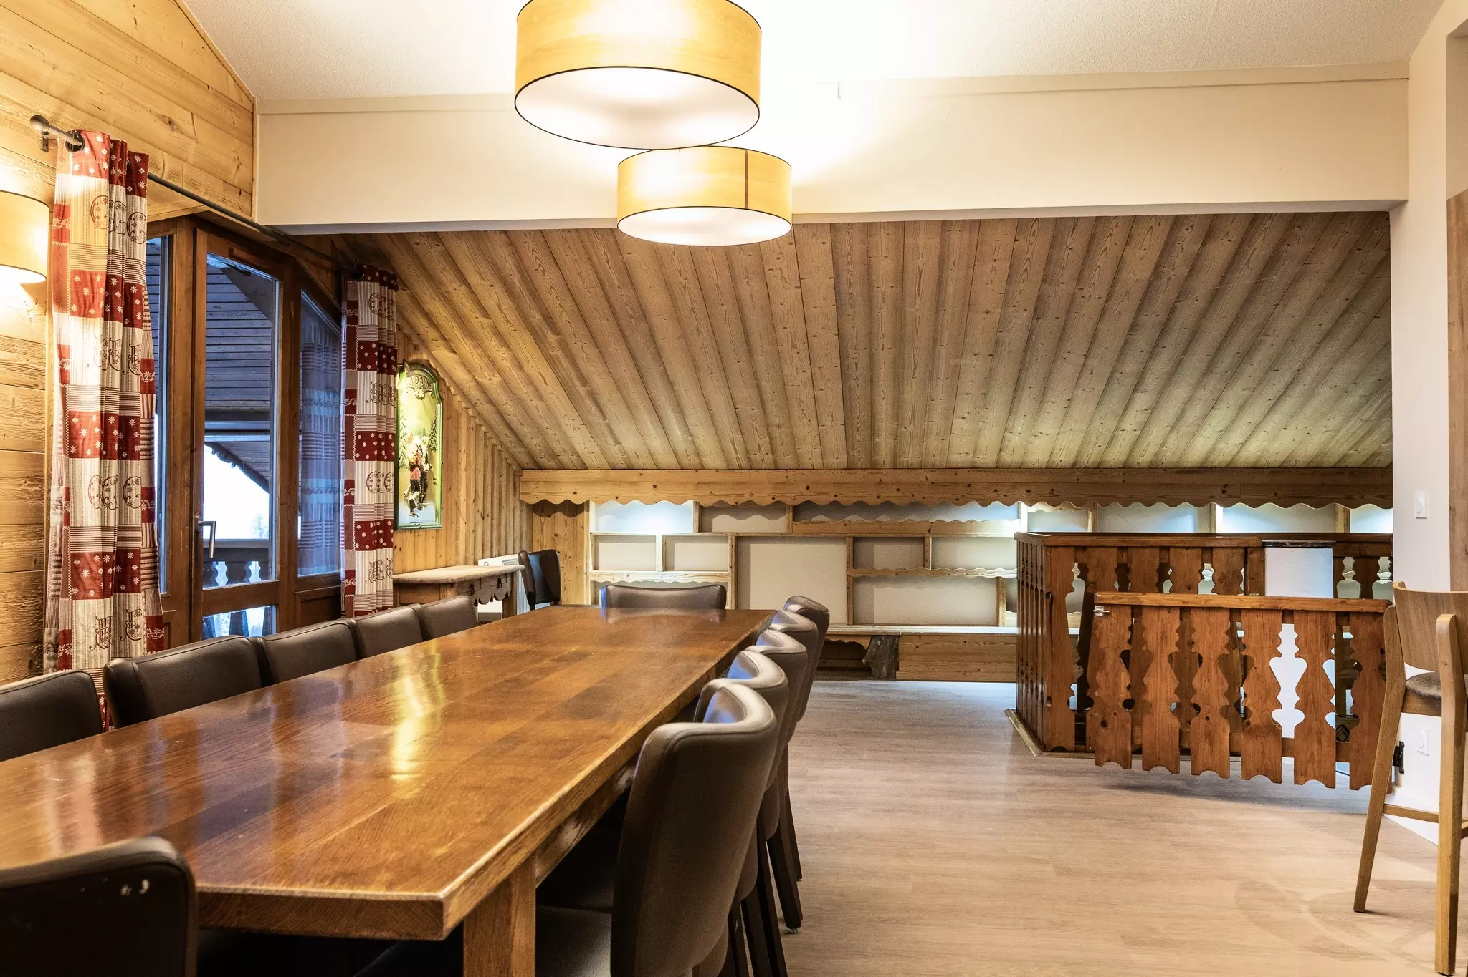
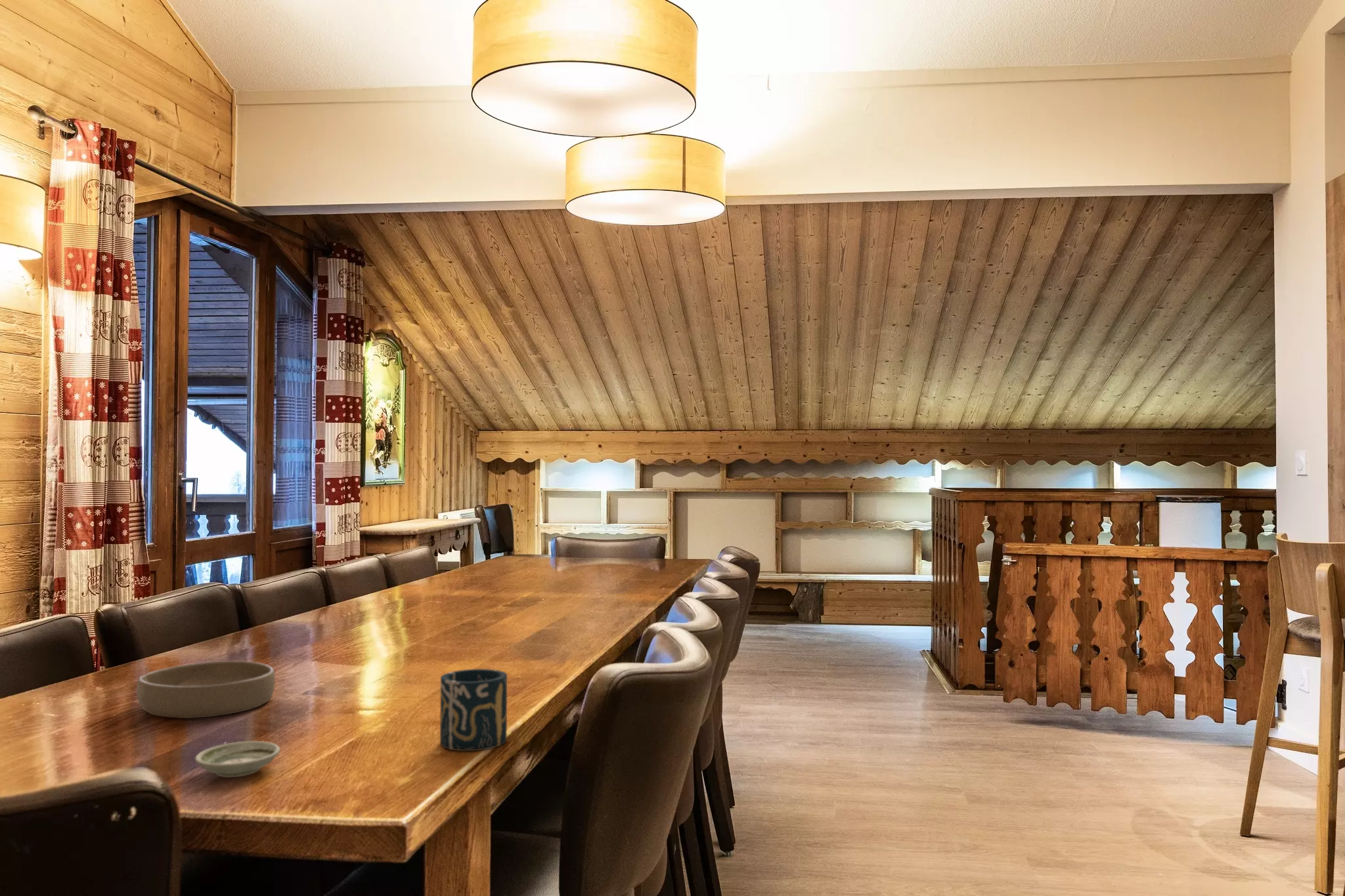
+ cup (473, 706)
+ saucer (238, 761)
+ bowl (207, 688)
